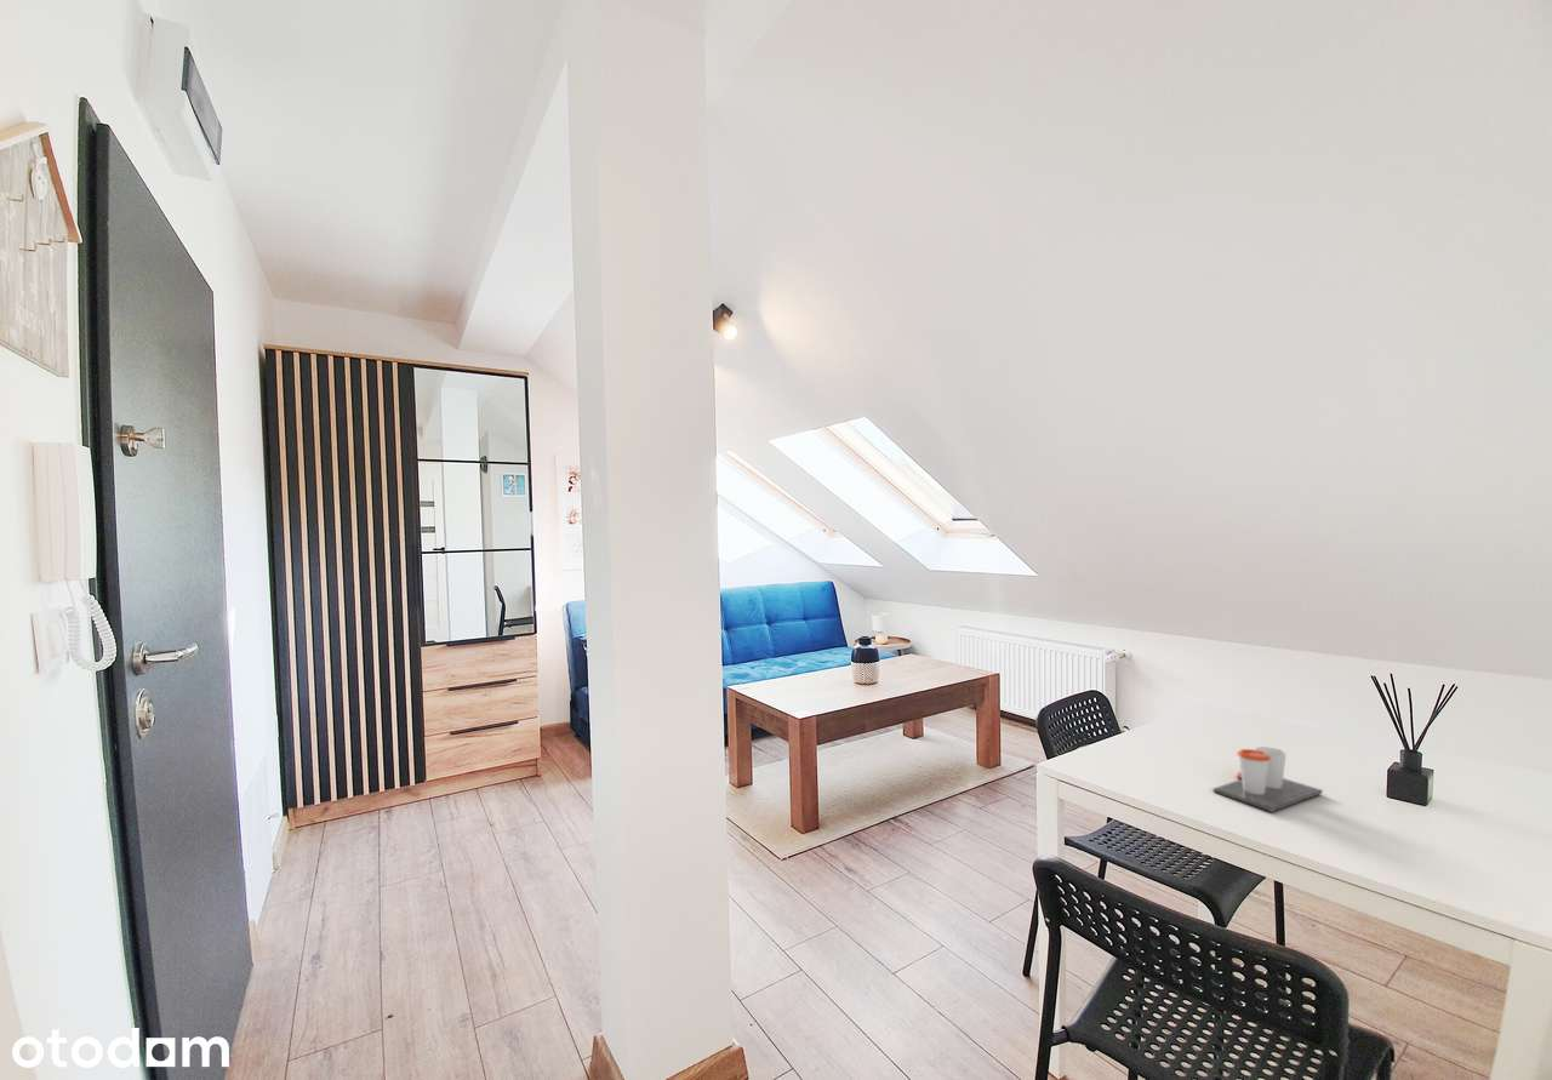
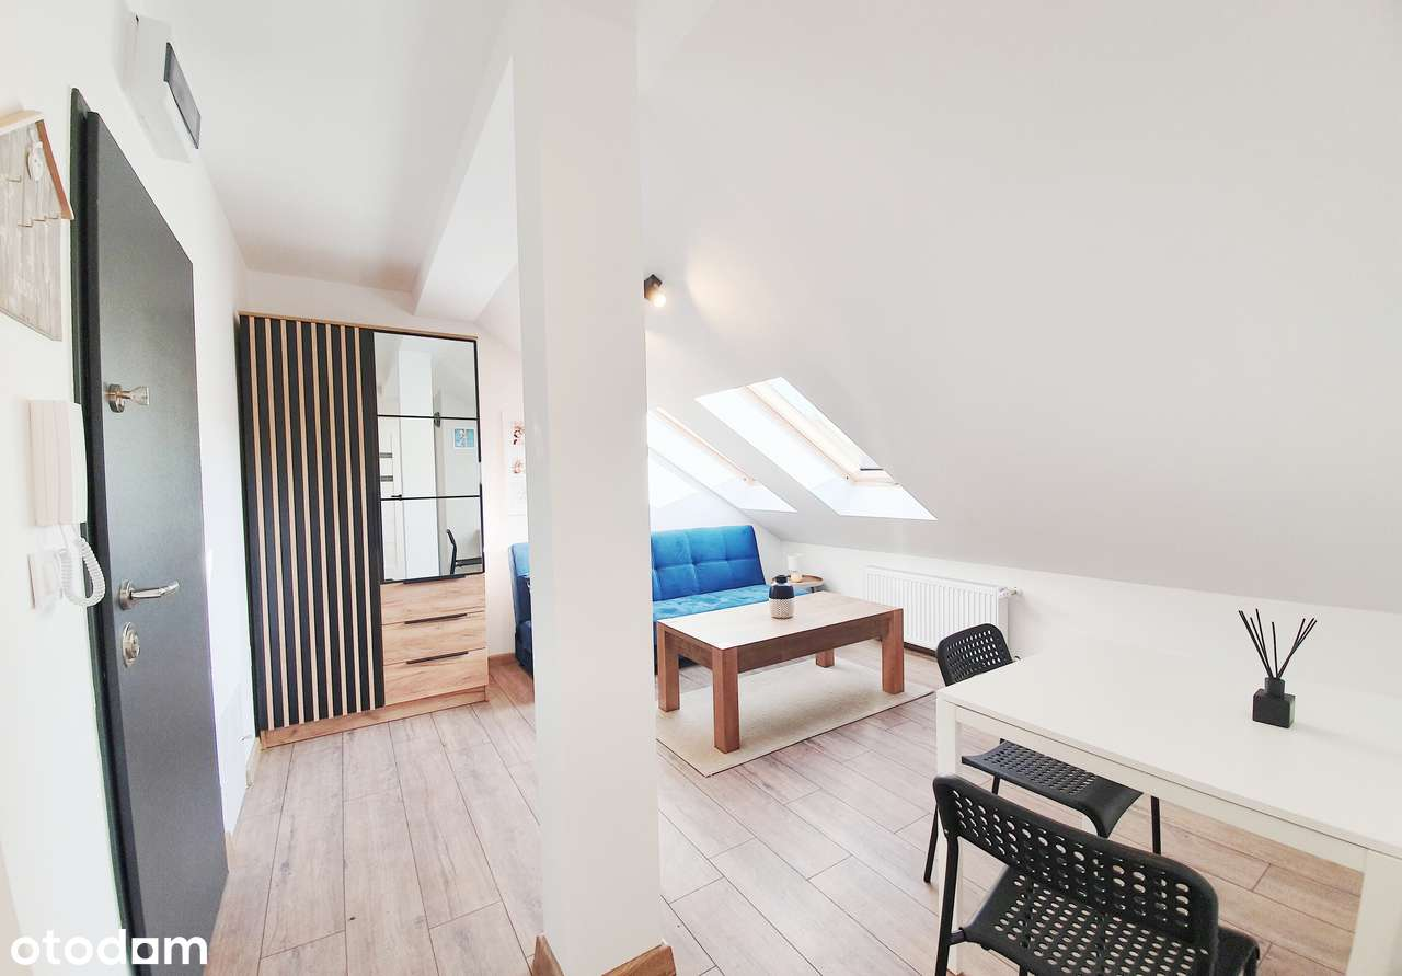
- cup (1260, 770)
